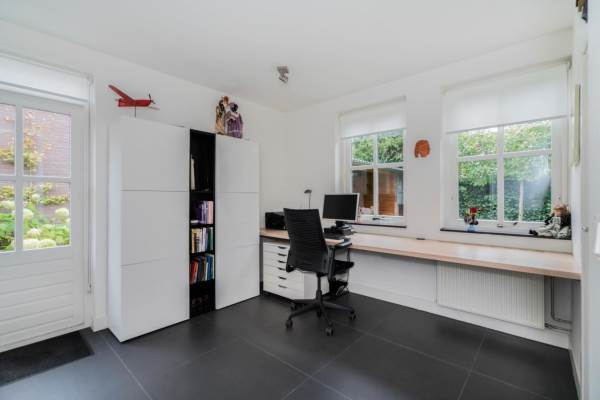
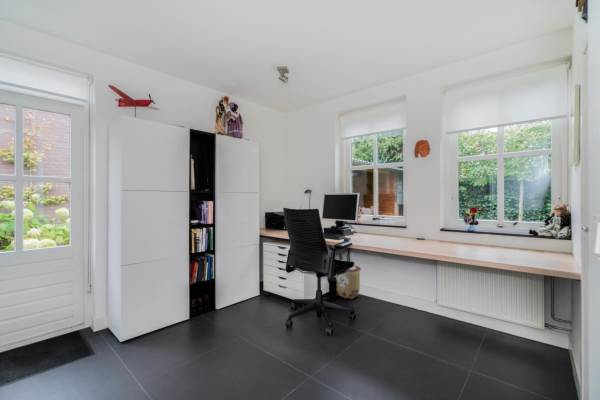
+ trash can (348, 274)
